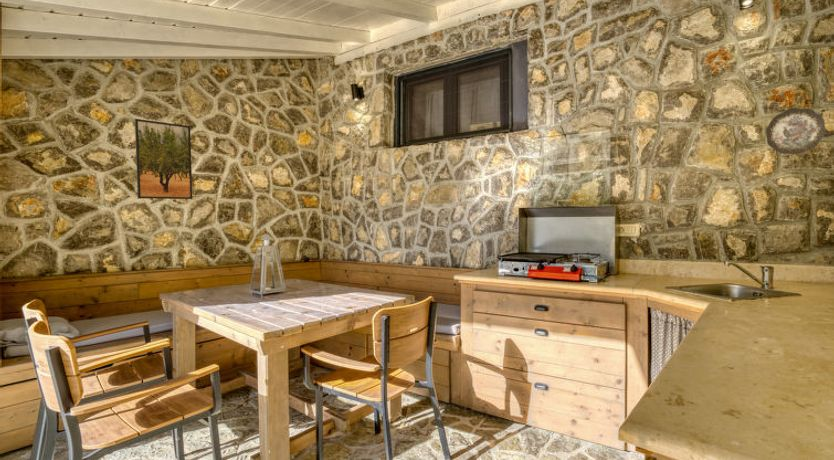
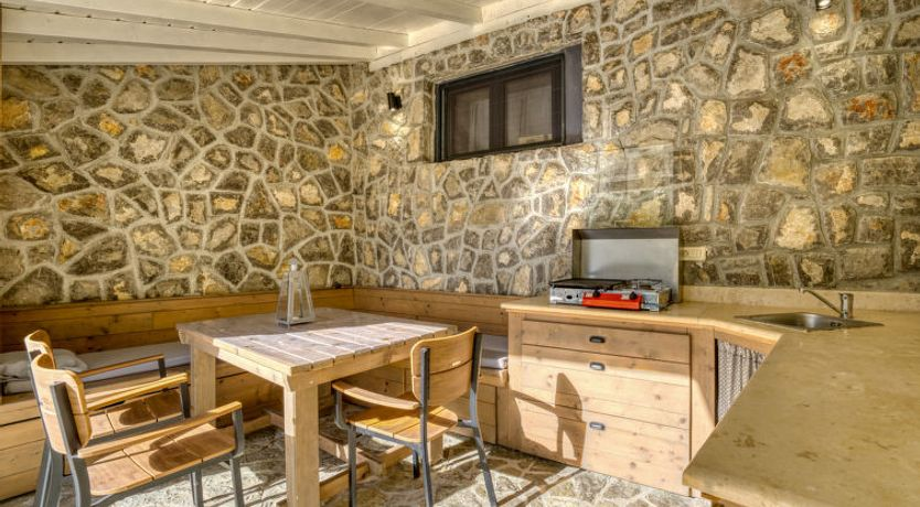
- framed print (164, 160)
- decorative plate (794, 131)
